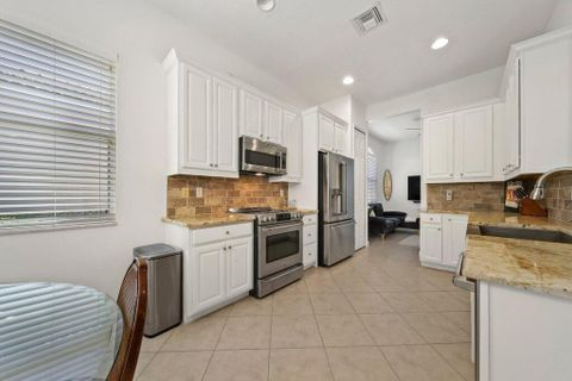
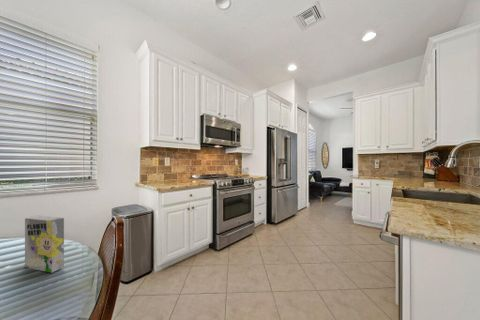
+ cereal box (44, 242)
